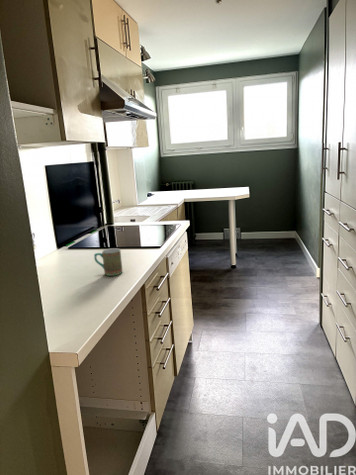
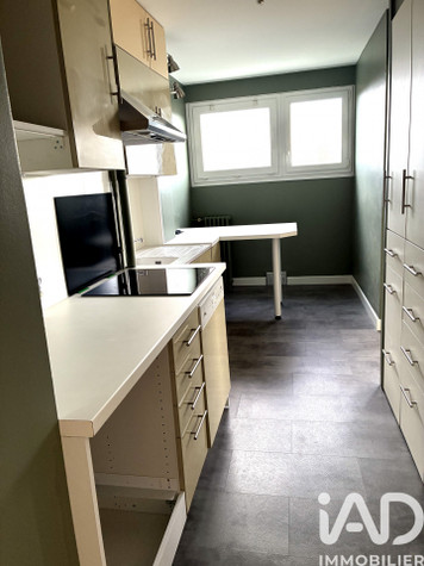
- mug (108, 262)
